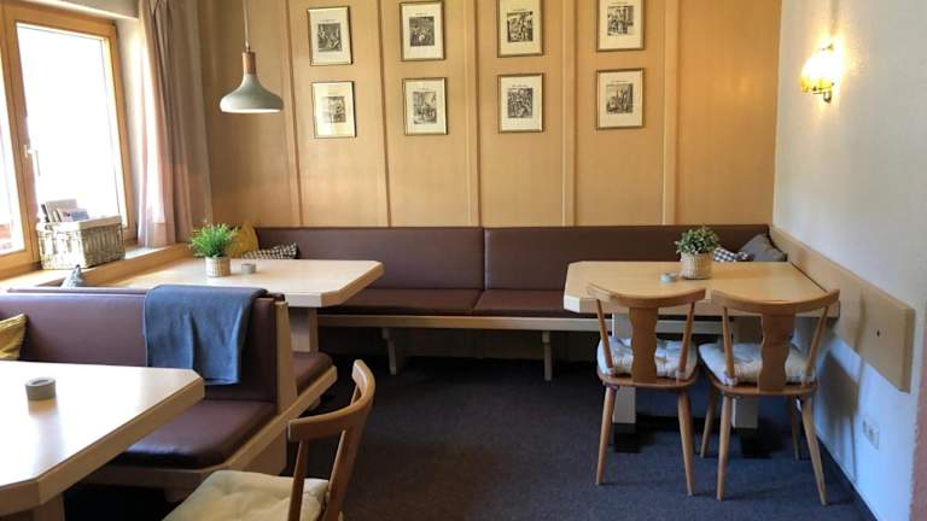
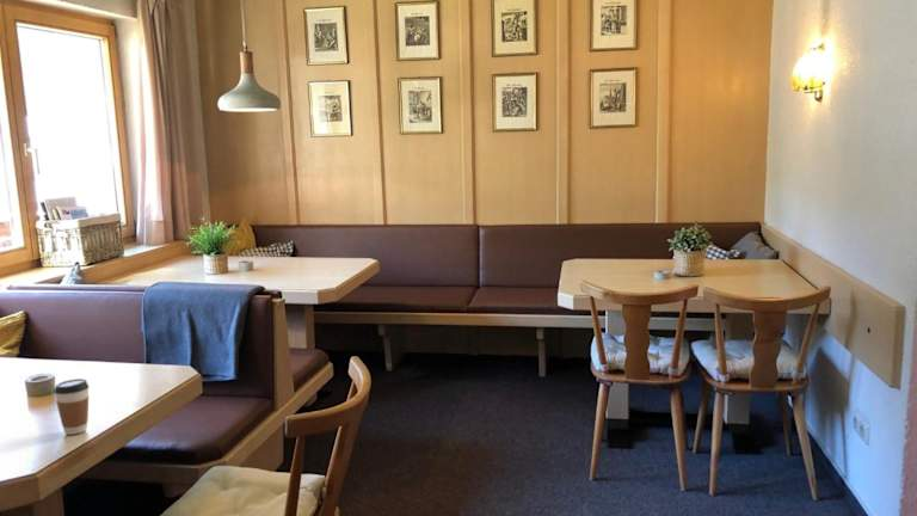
+ coffee cup (73, 406)
